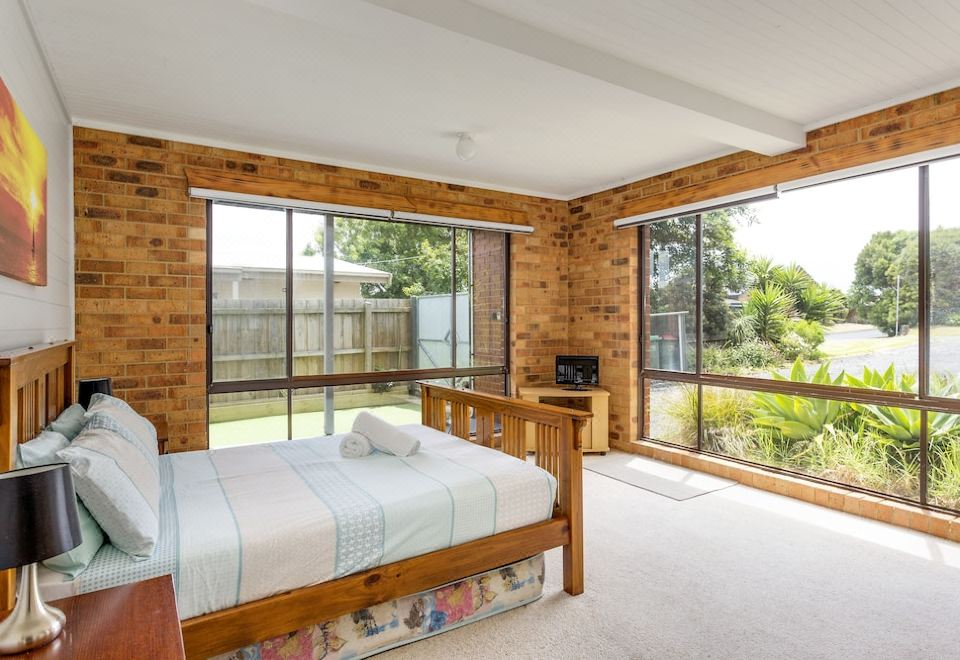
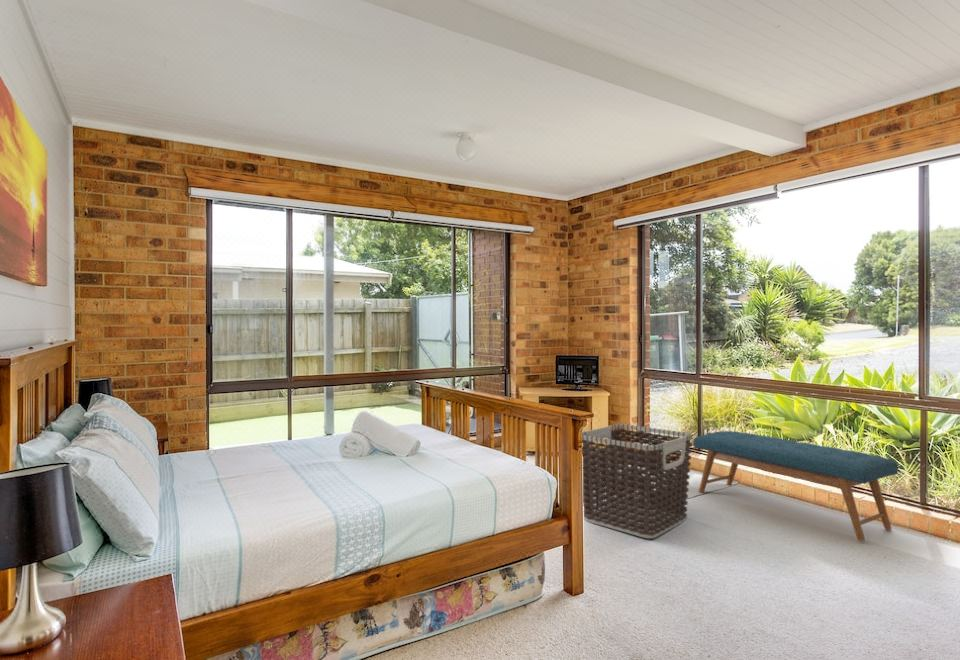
+ clothes hamper (634, 476)
+ bench (785, 474)
